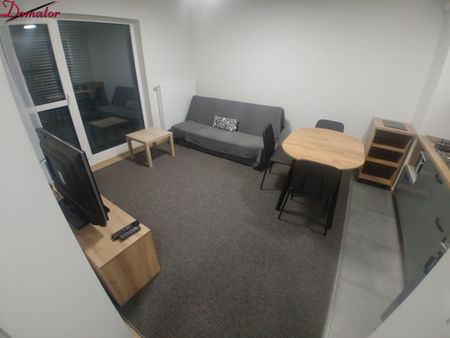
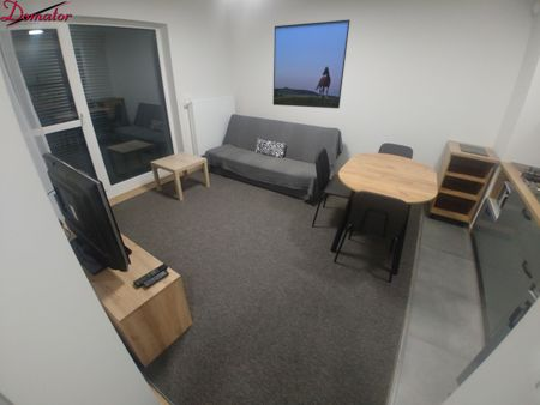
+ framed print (306, 67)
